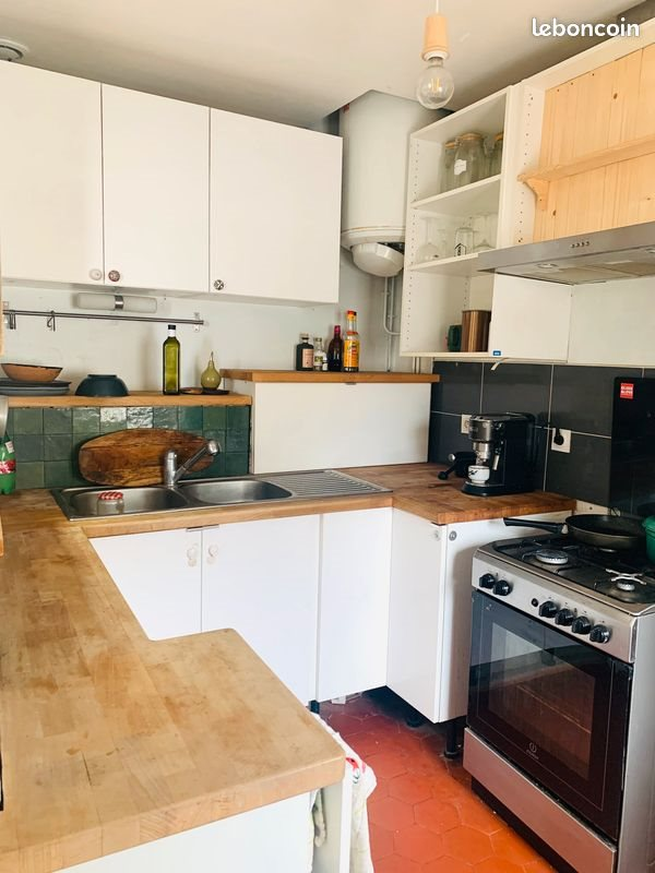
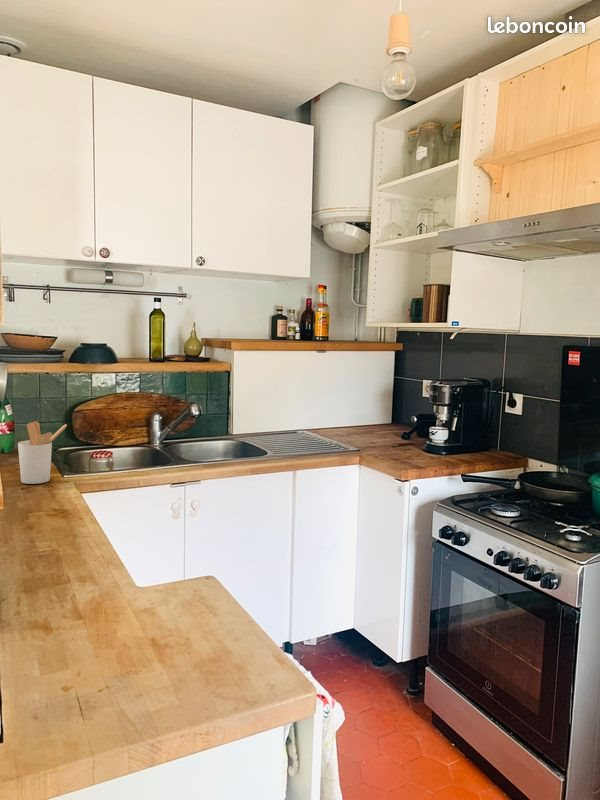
+ utensil holder (44, 451)
